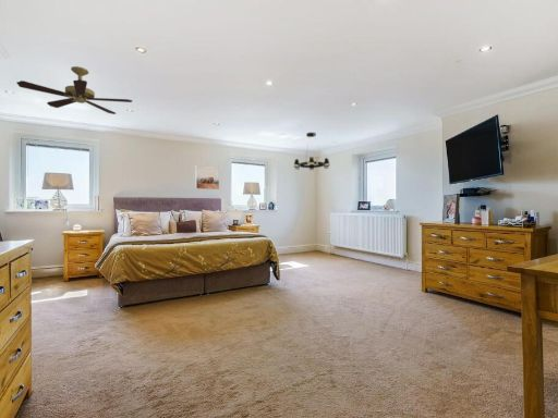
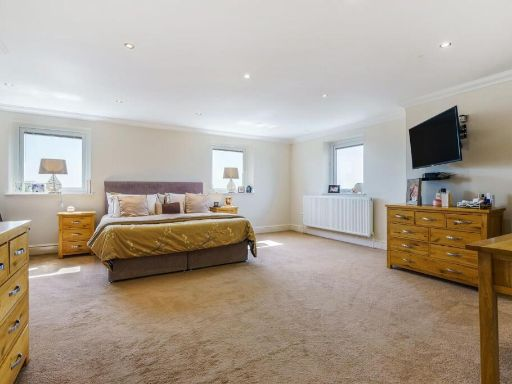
- chandelier (307, 149)
- ceiling fan (78, 84)
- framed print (207, 177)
